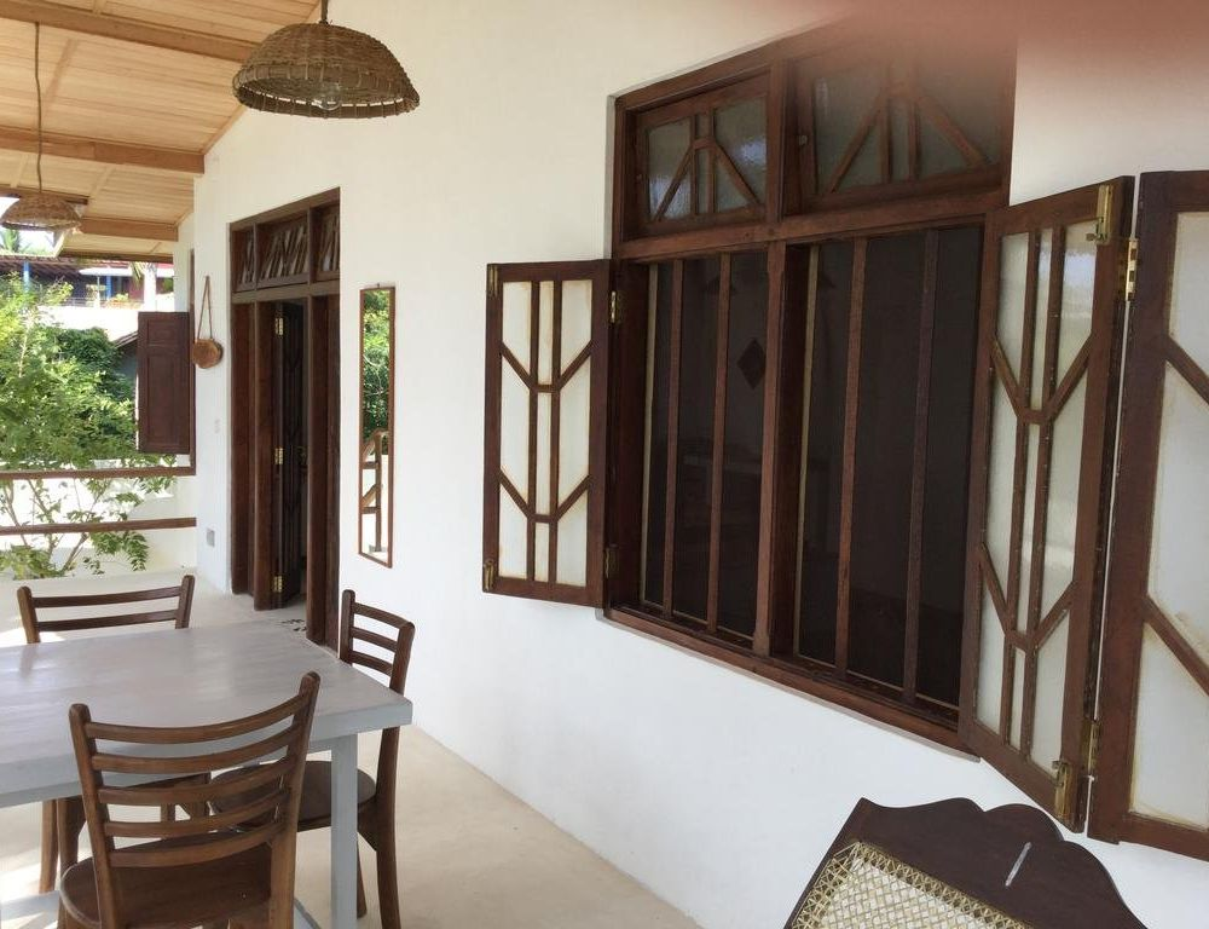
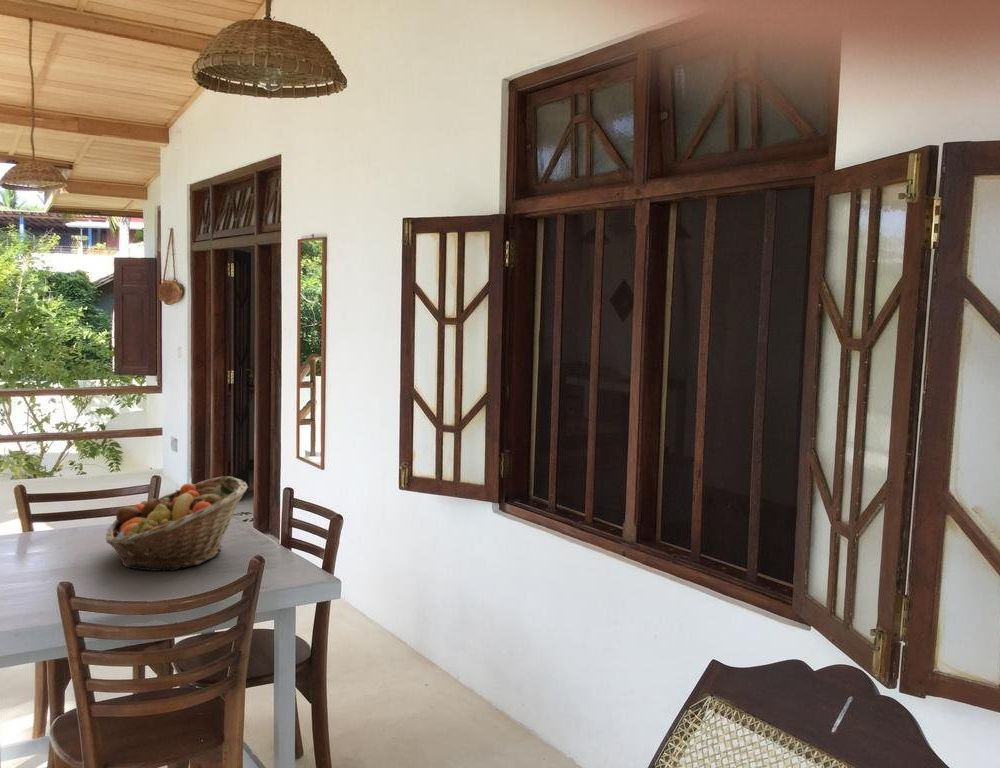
+ fruit basket (178, 520)
